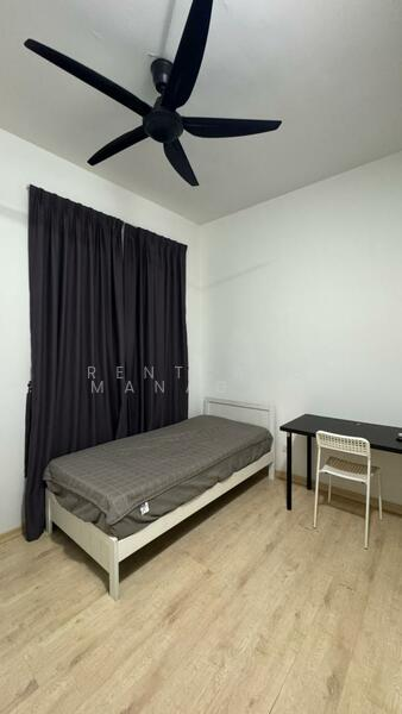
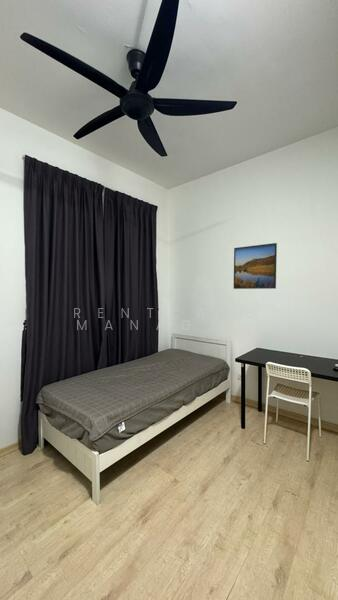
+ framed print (253, 267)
